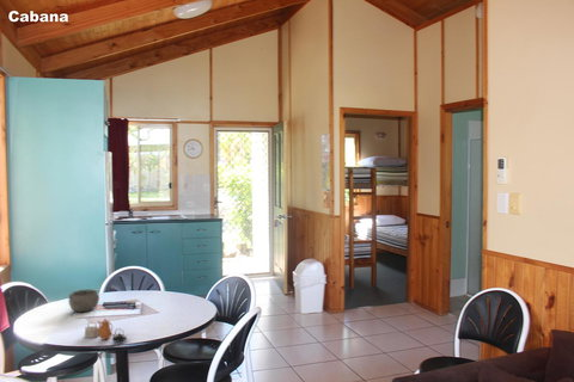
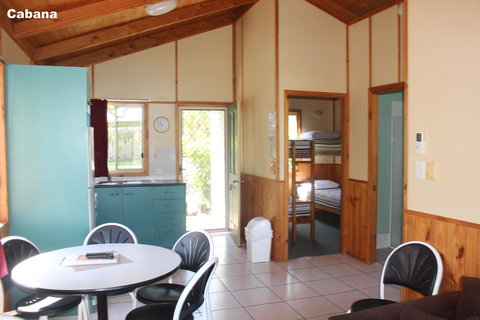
- bowl (84, 301)
- teapot (104, 328)
